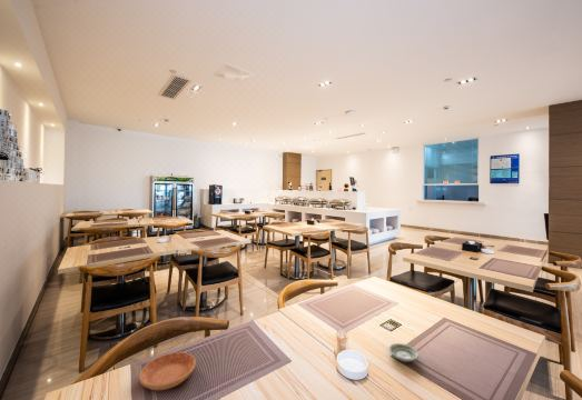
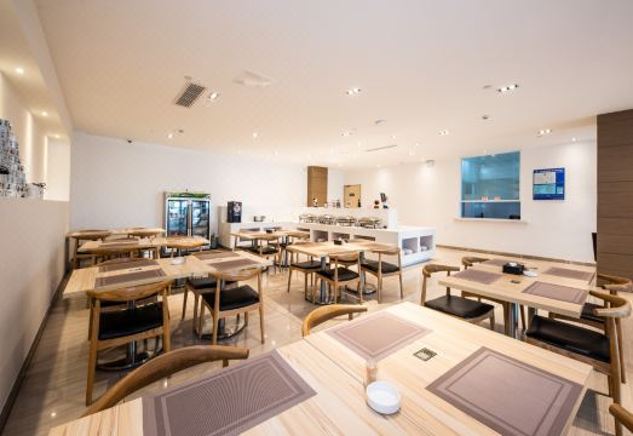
- saucer (168, 371)
- saucer (403, 353)
